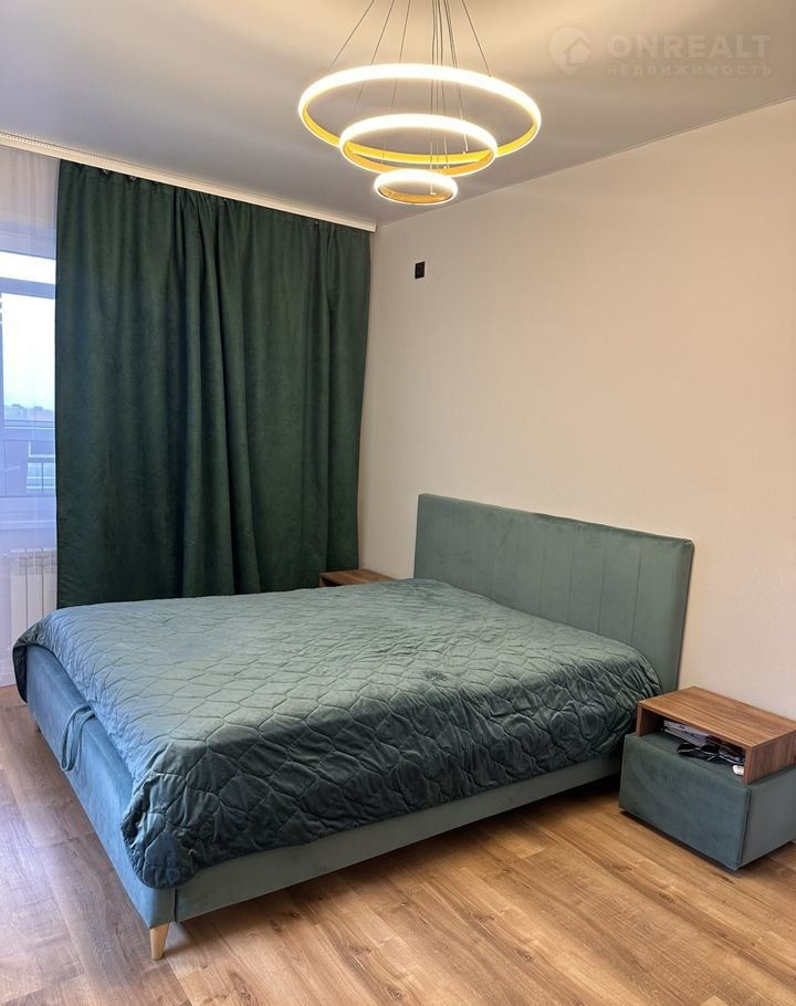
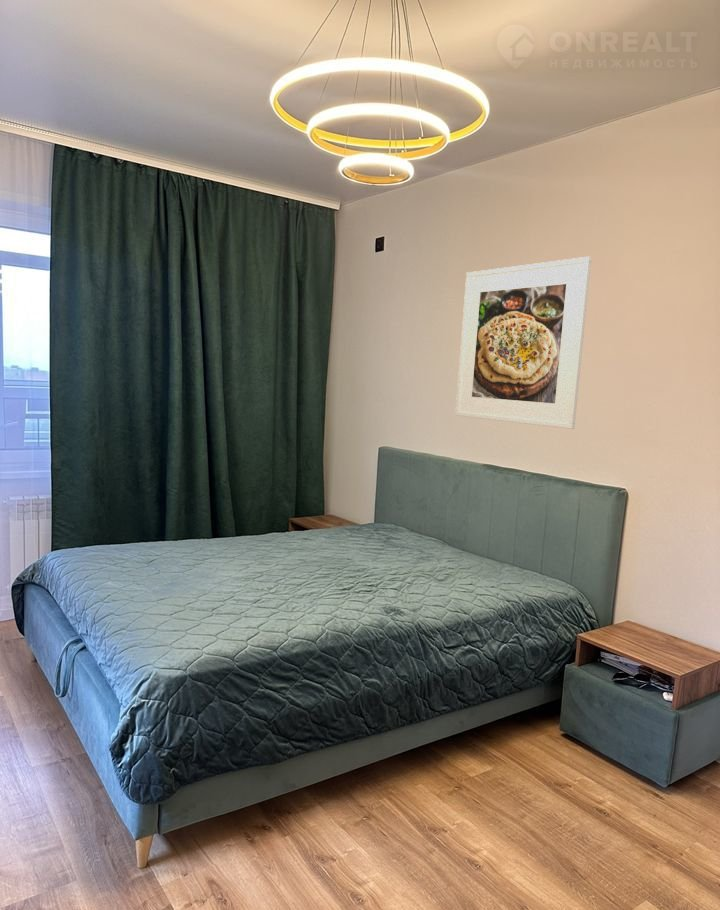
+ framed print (516, 344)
